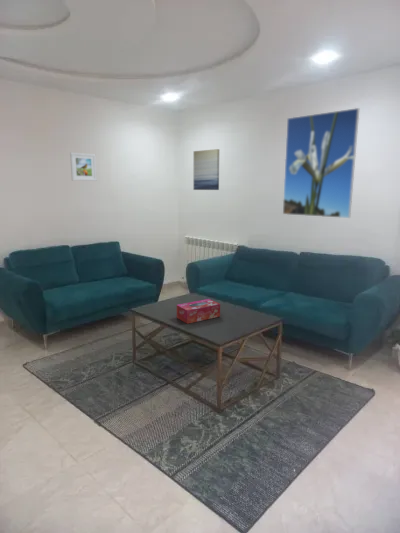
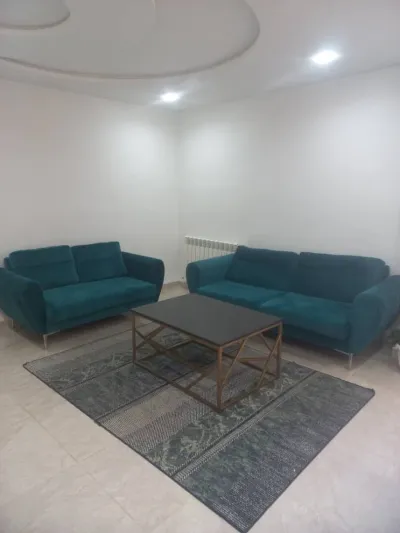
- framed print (317, 166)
- wall art (205, 170)
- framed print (83, 167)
- tissue box (198, 310)
